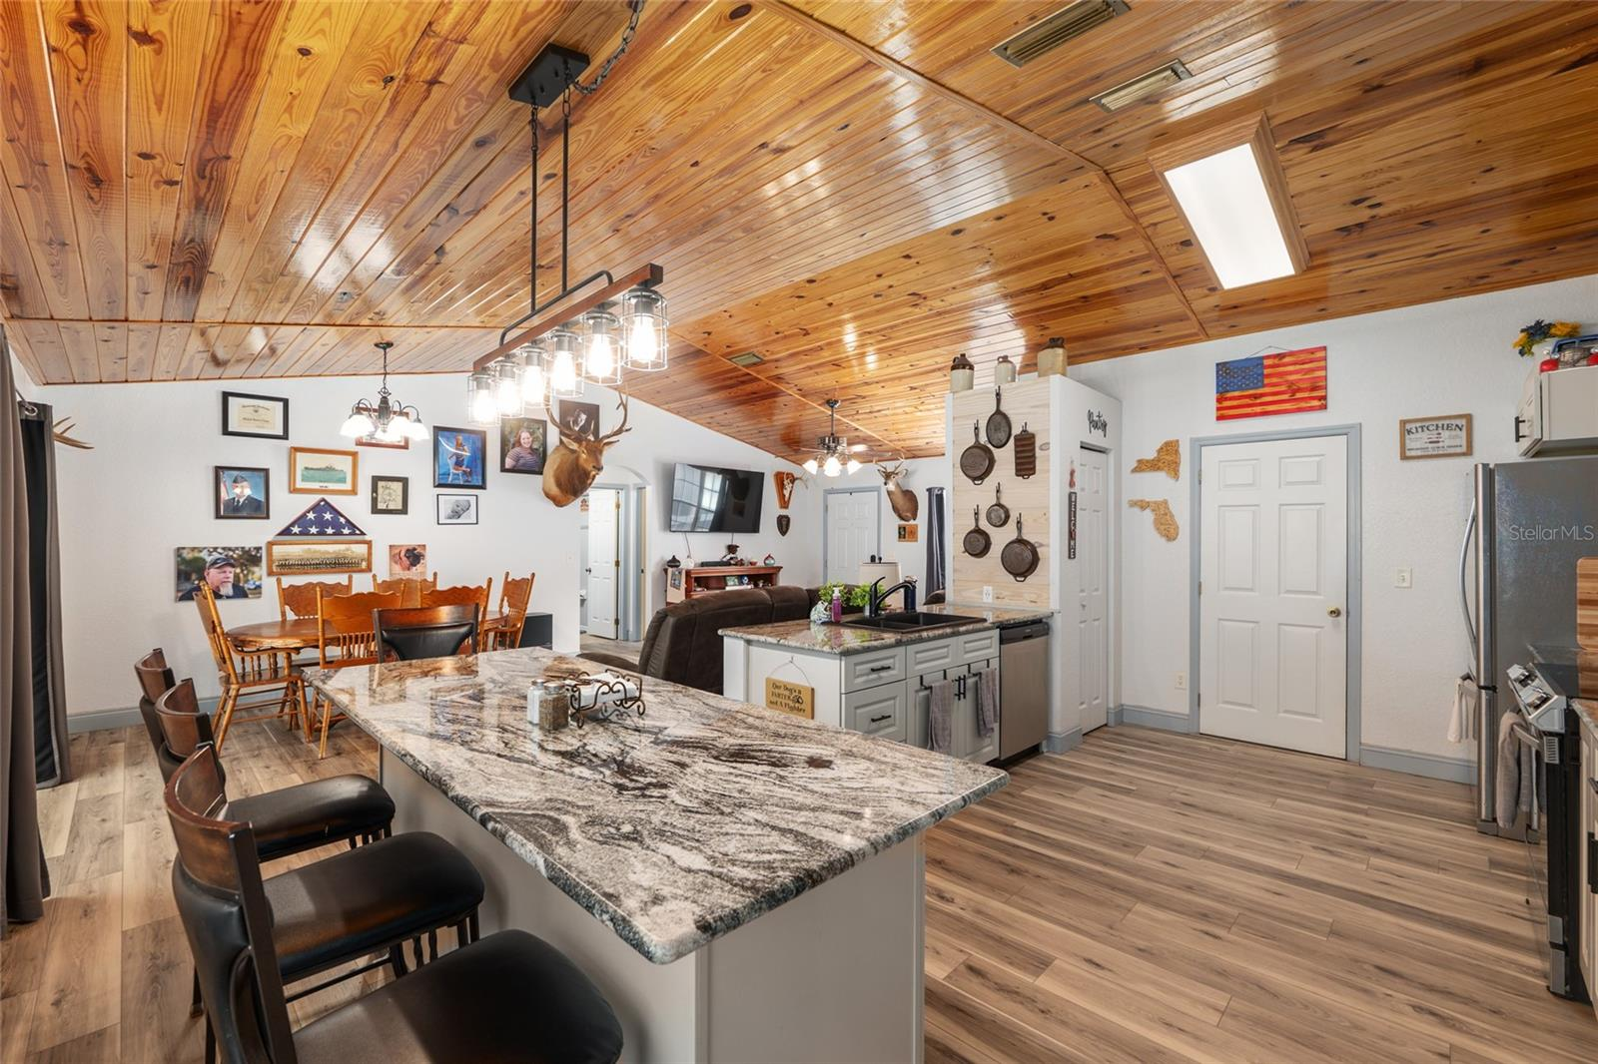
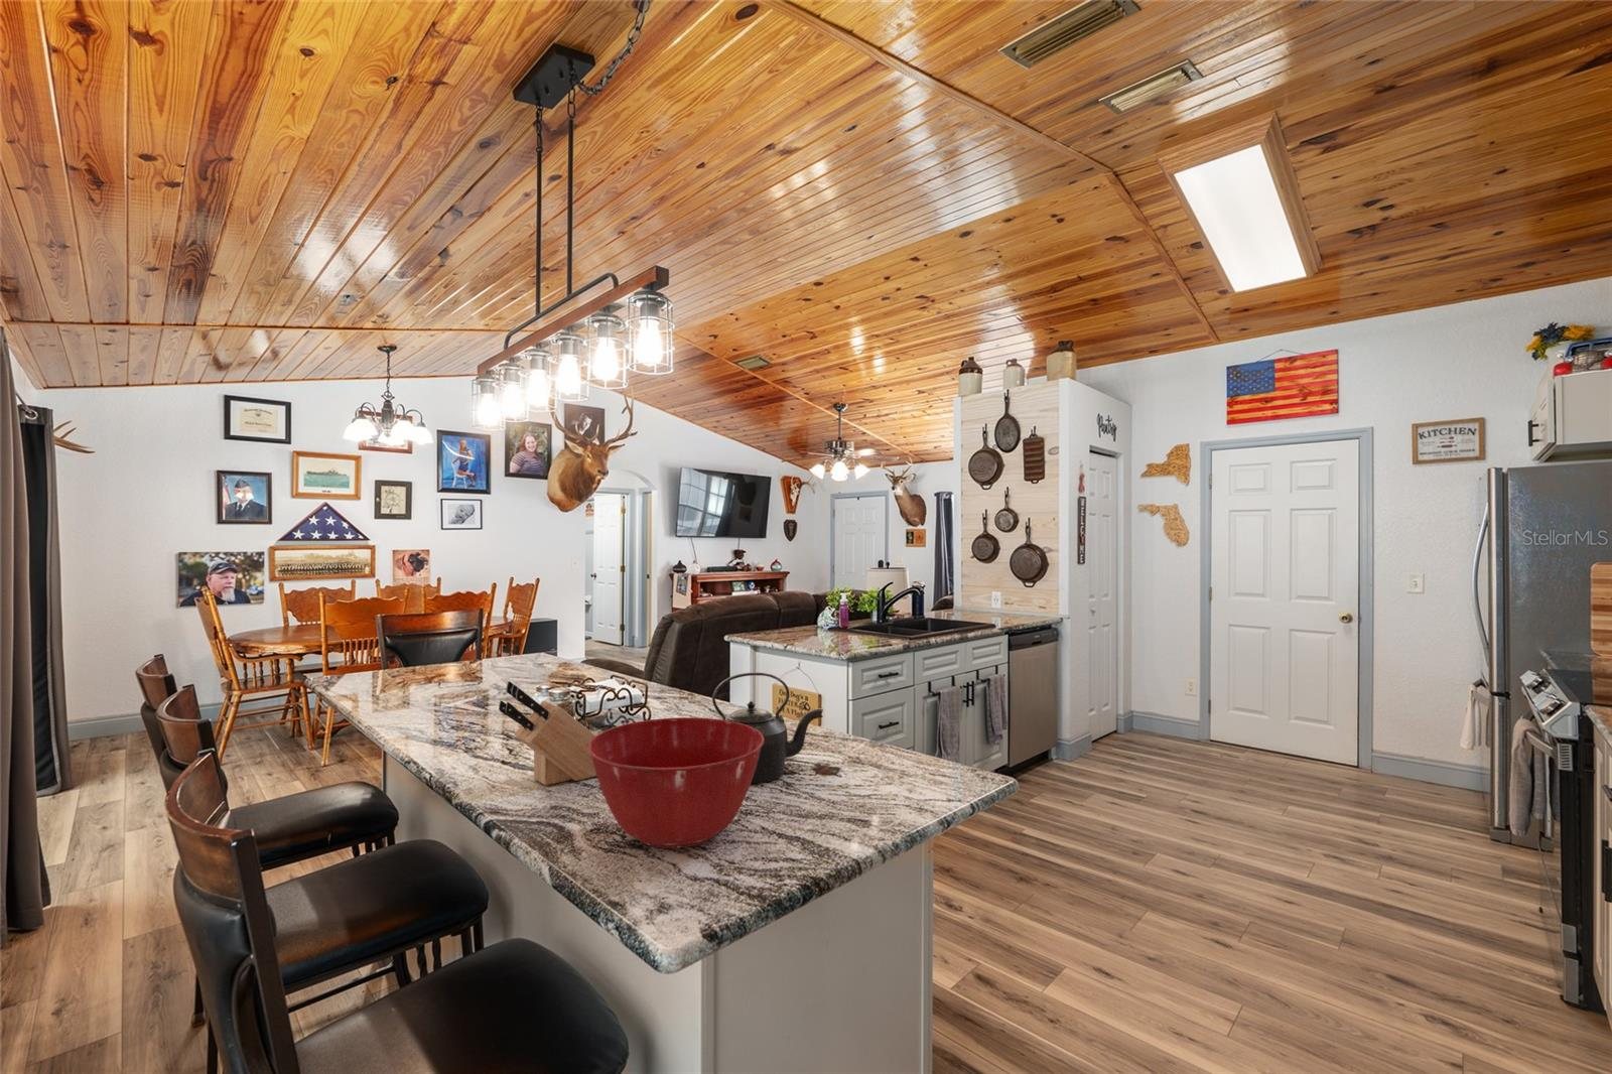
+ knife block (564, 726)
+ mixing bowl (678, 785)
+ kettle (768, 720)
